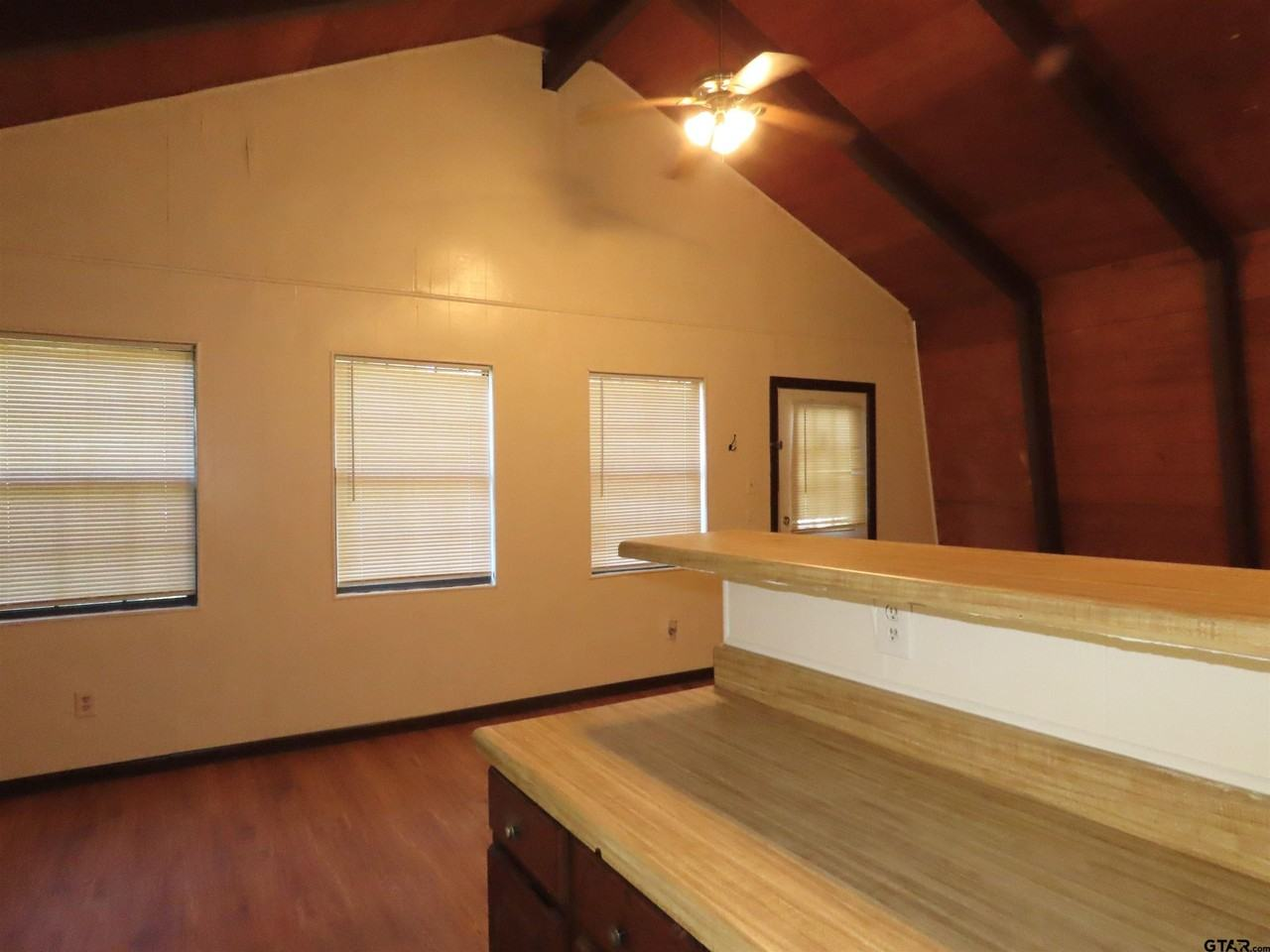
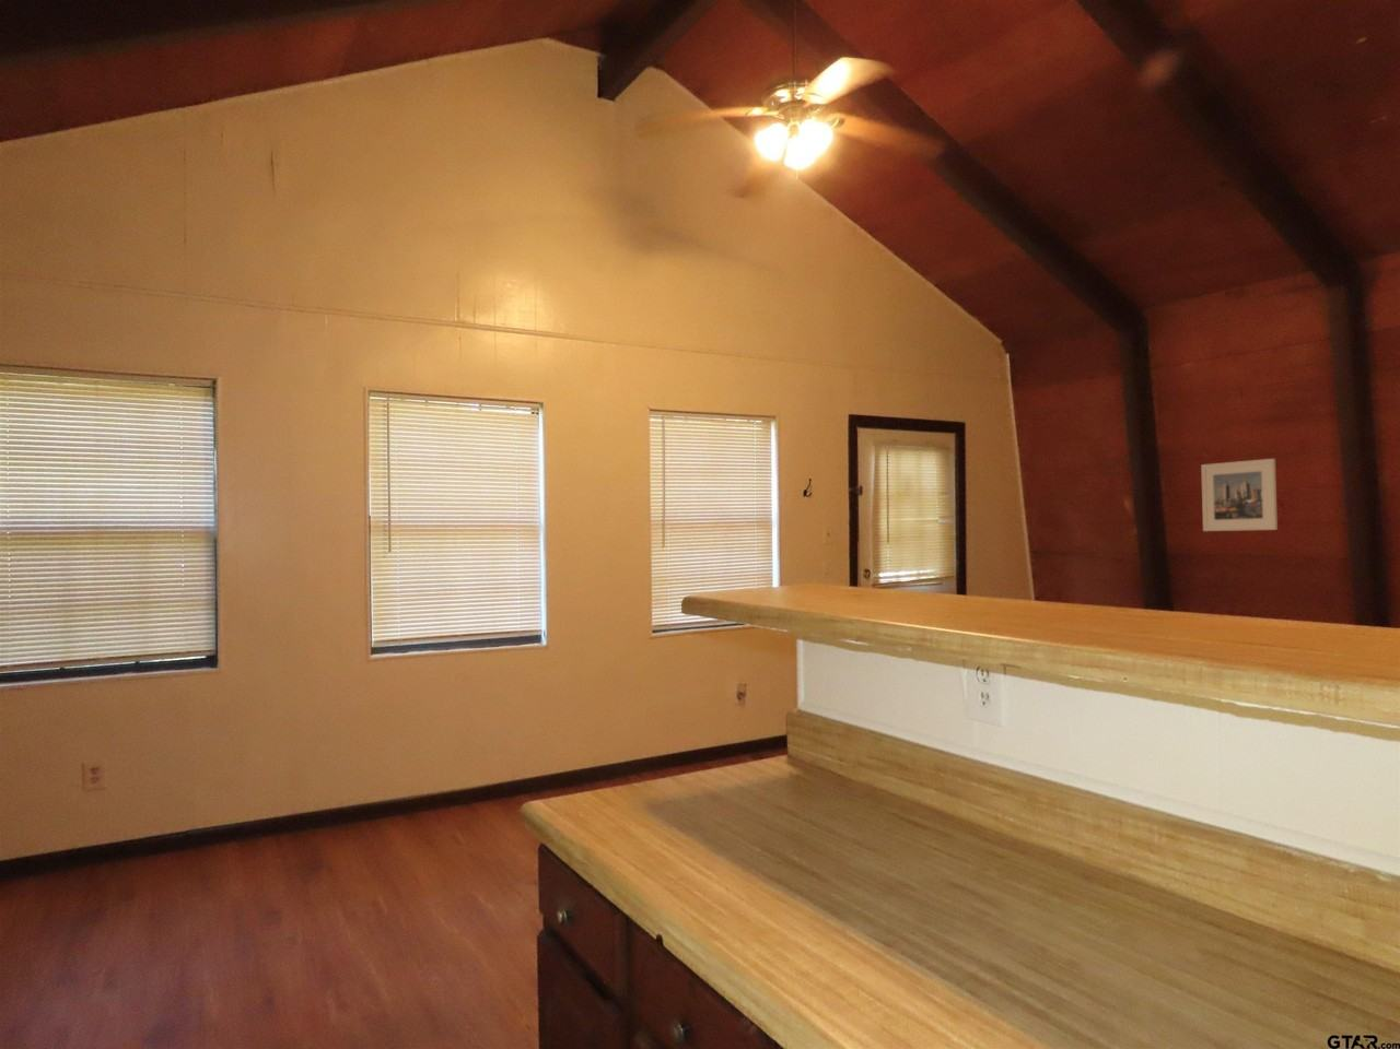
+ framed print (1237, 496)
